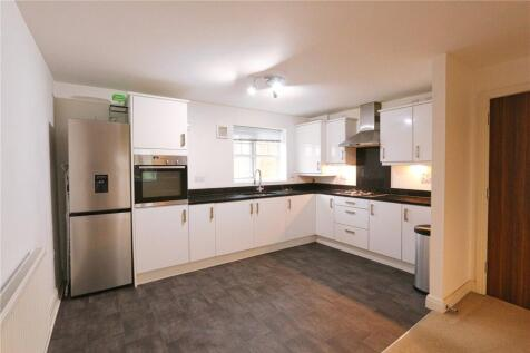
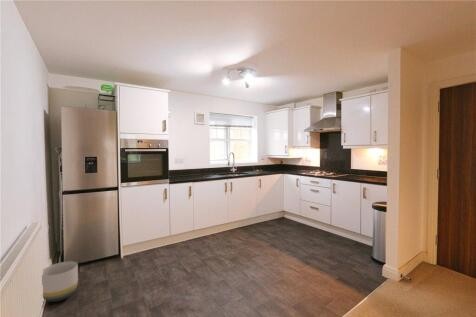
+ planter (59, 283)
